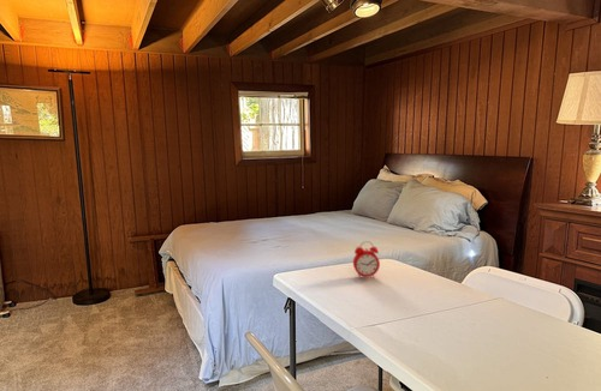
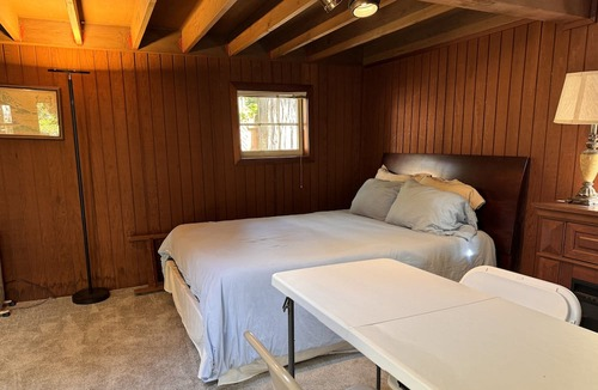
- alarm clock (365, 259)
